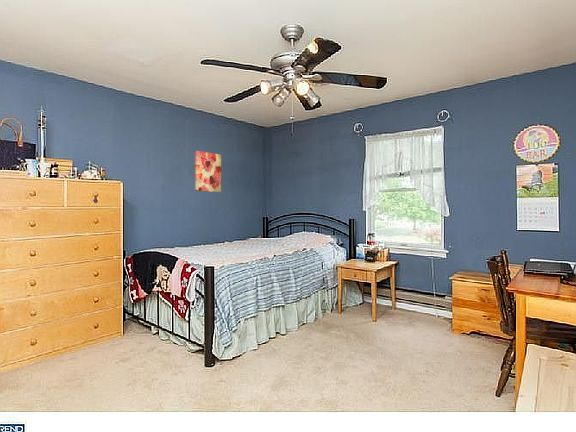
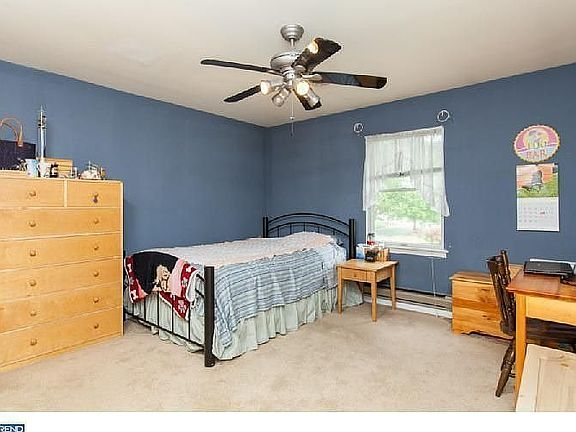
- wall art (208, 172)
